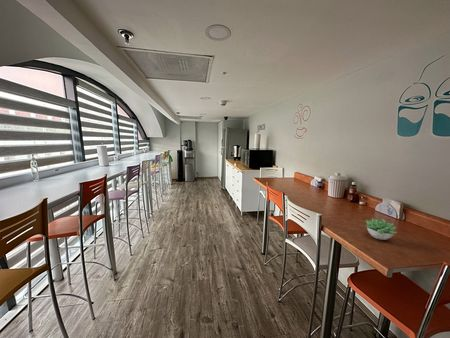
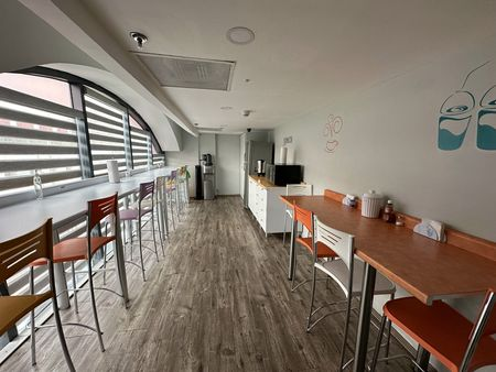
- succulent plant (379, 229)
